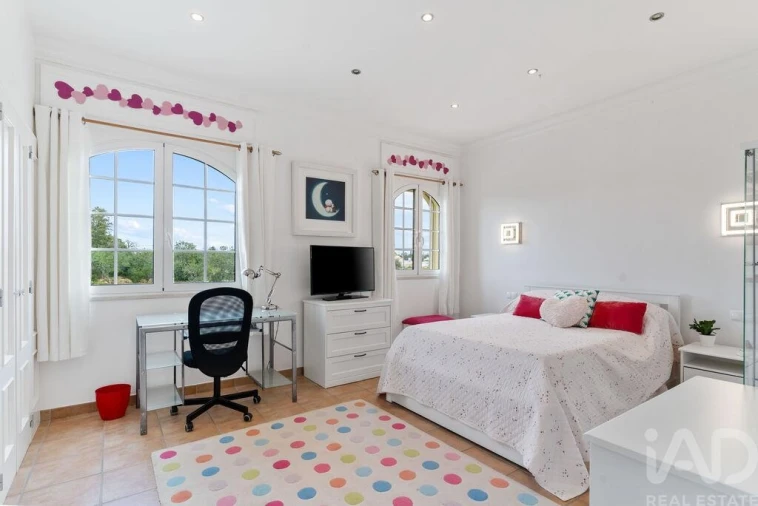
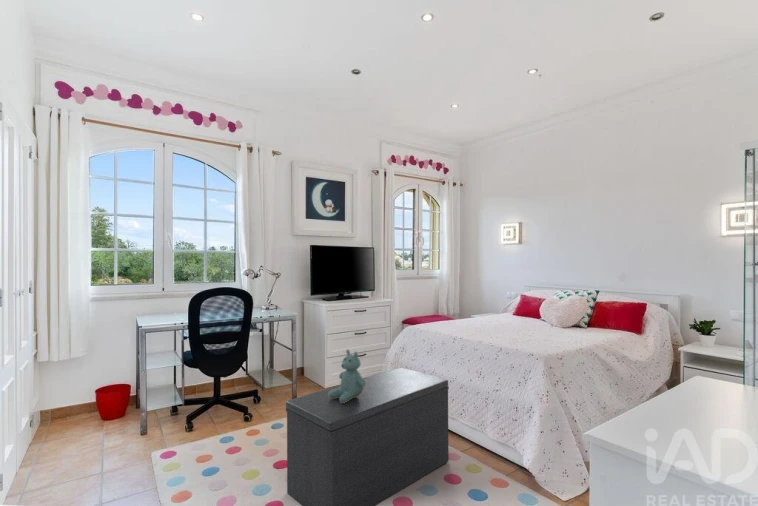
+ bench (373, 432)
+ stuffed bear (346, 374)
